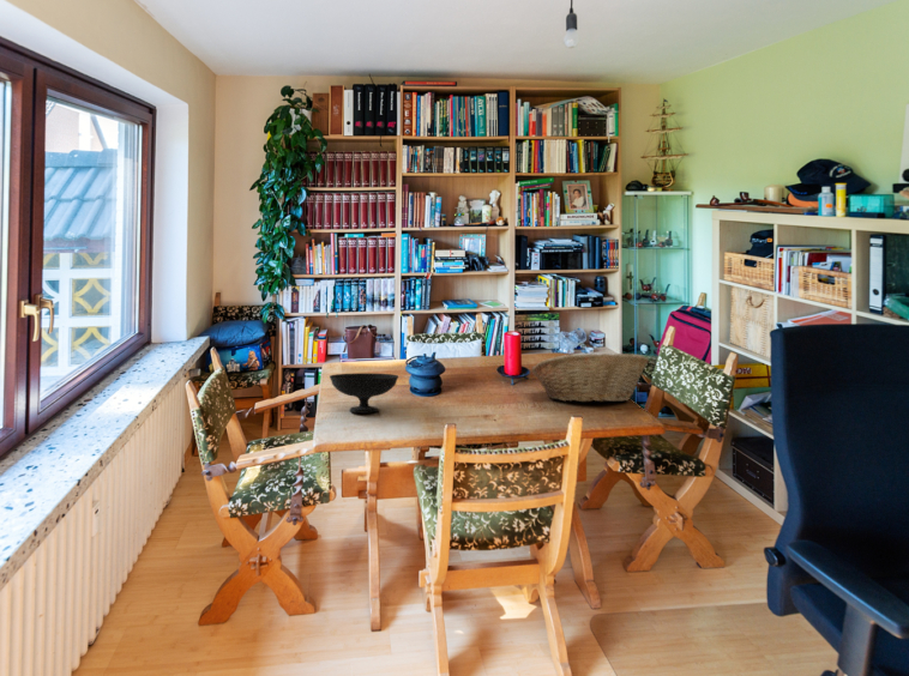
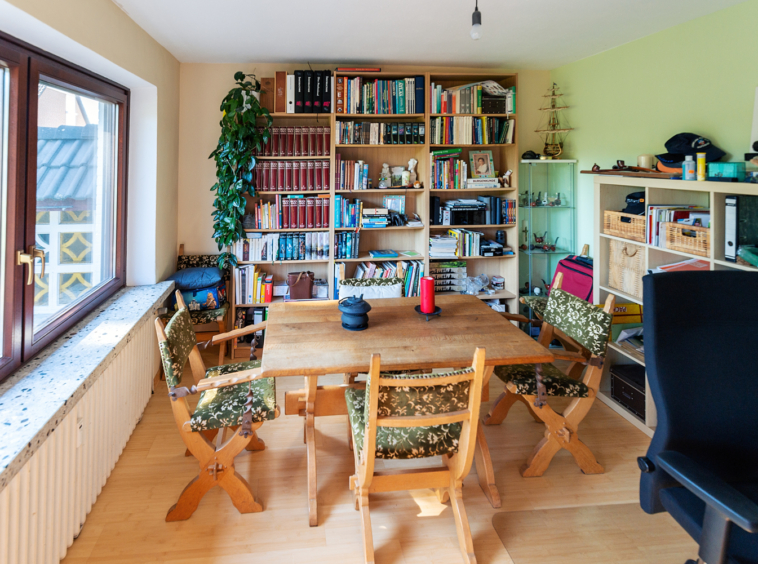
- fruit basket (589, 375)
- bowl (363, 393)
